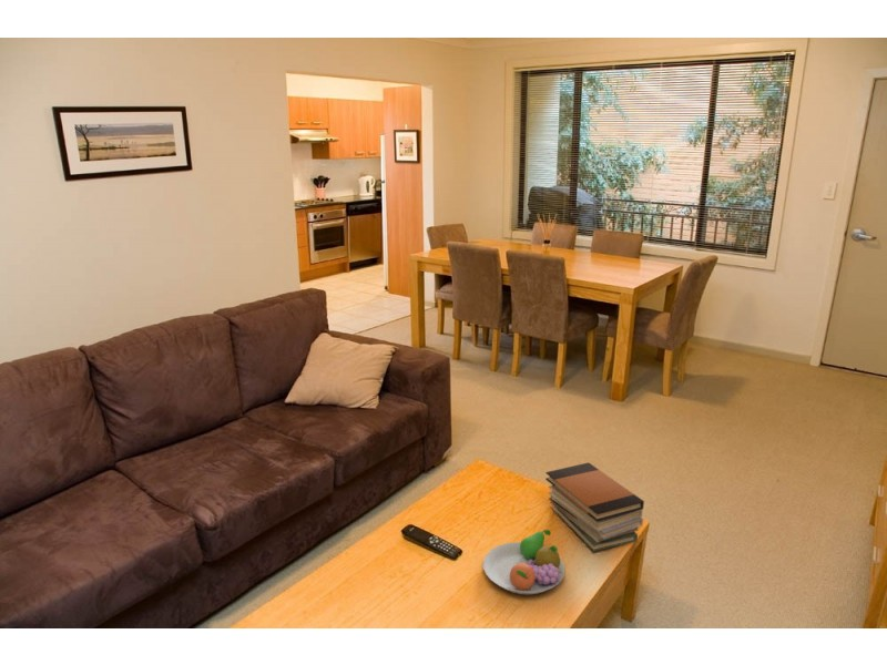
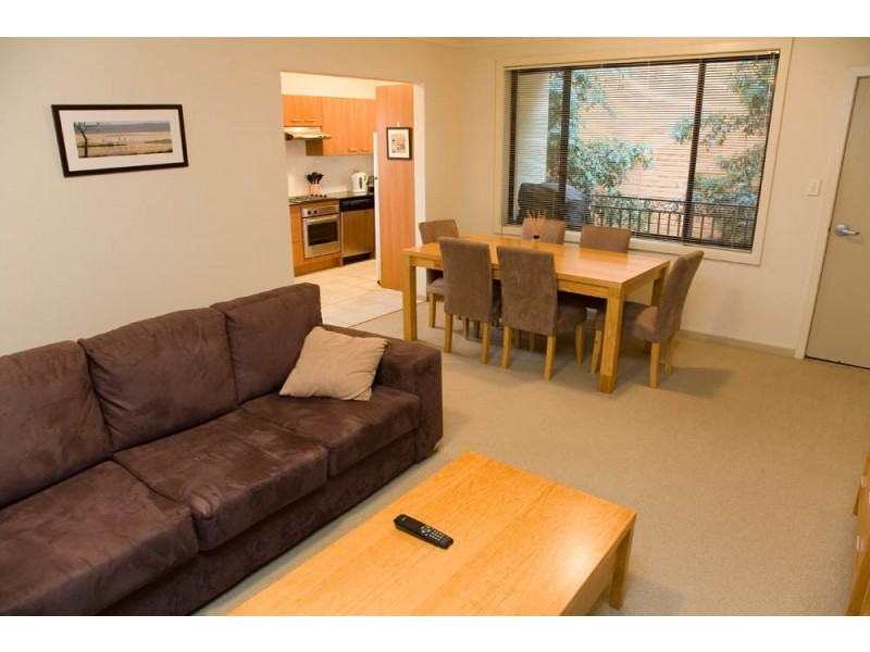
- fruit bowl (527, 557)
- book stack (592, 505)
